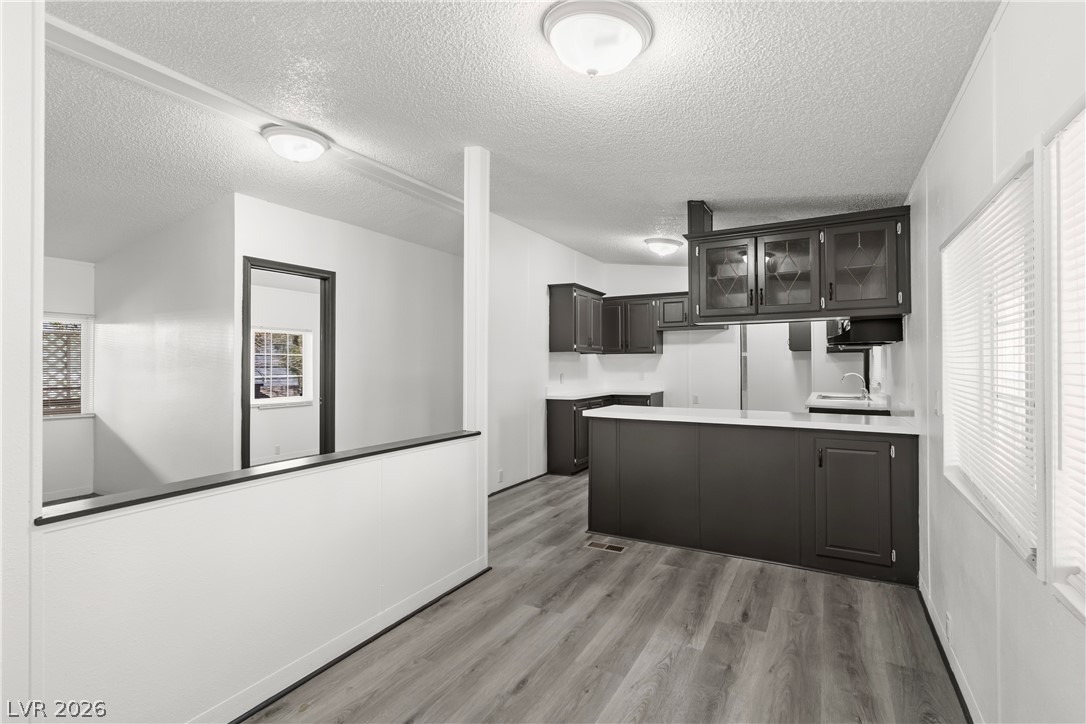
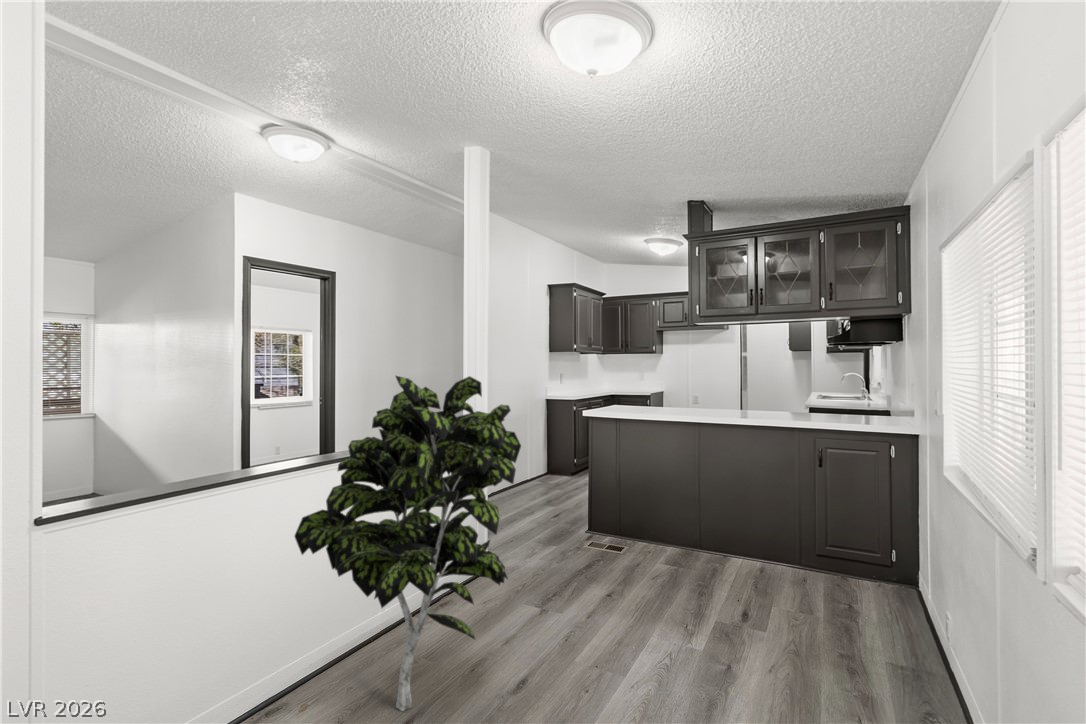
+ indoor plant (410, 533)
